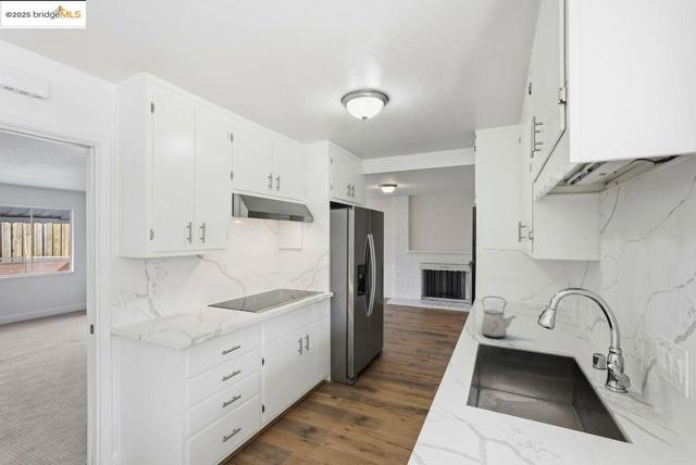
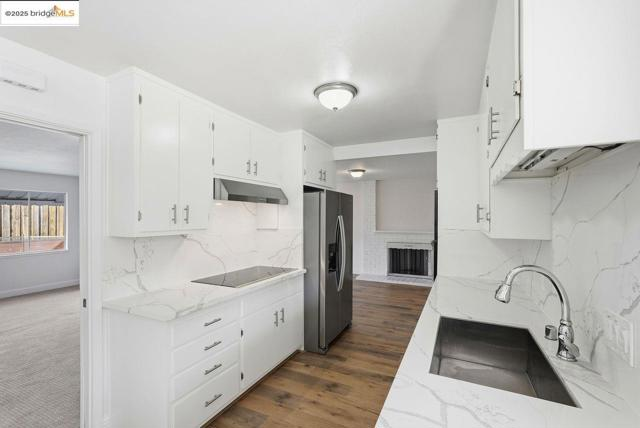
- kettle (498, 316)
